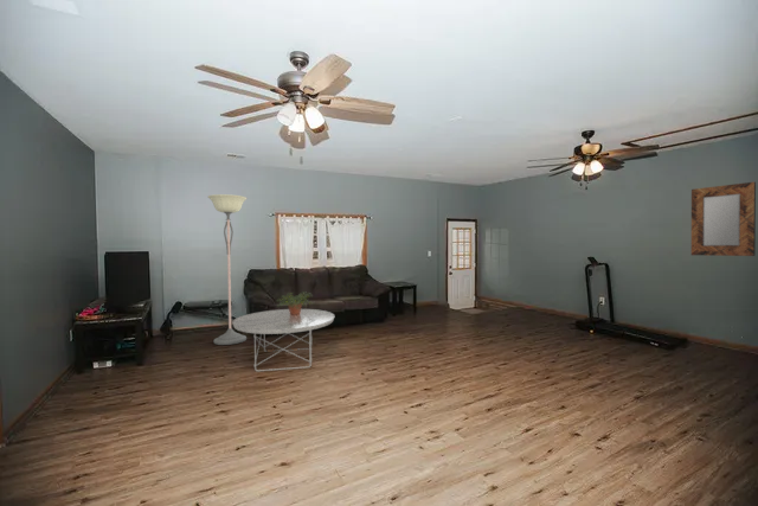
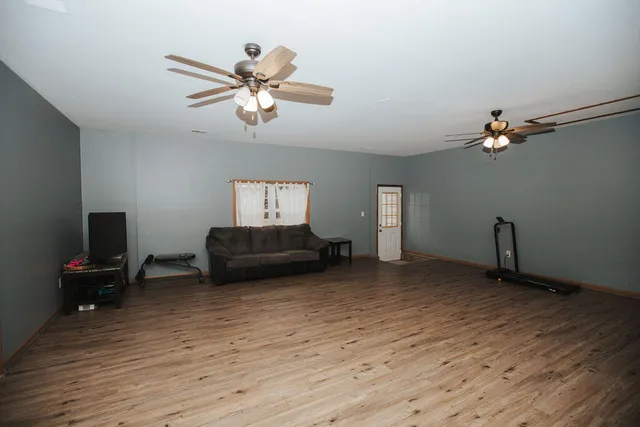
- potted plant (296, 303)
- coffee table (283, 335)
- home mirror (721, 220)
- floor lamp (229, 269)
